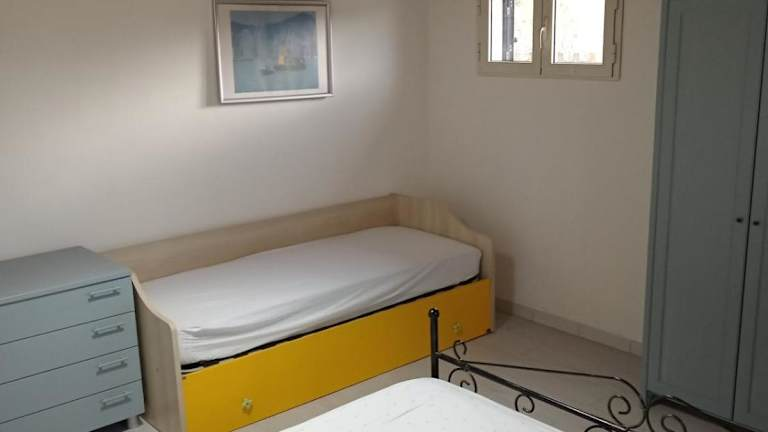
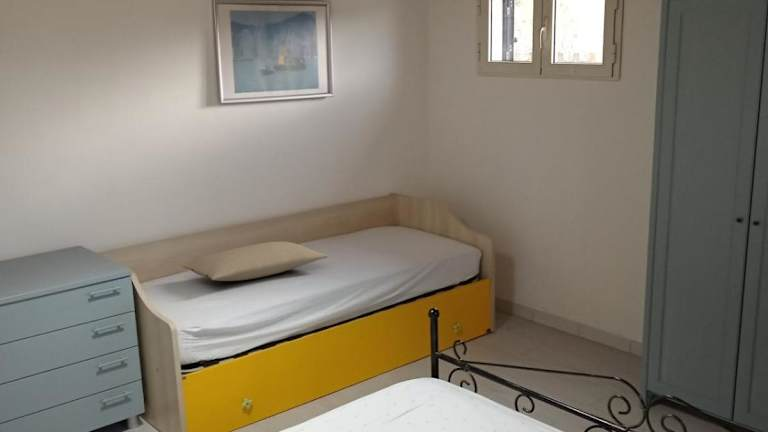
+ pillow (255, 261)
